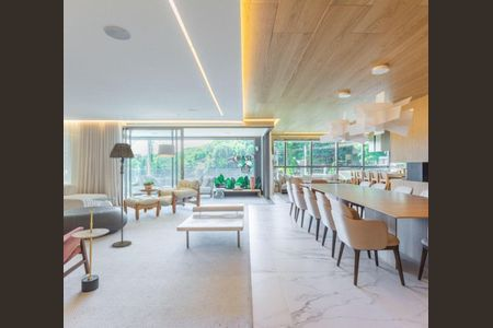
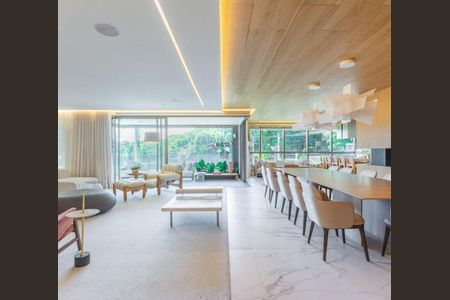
- floor lamp (122, 194)
